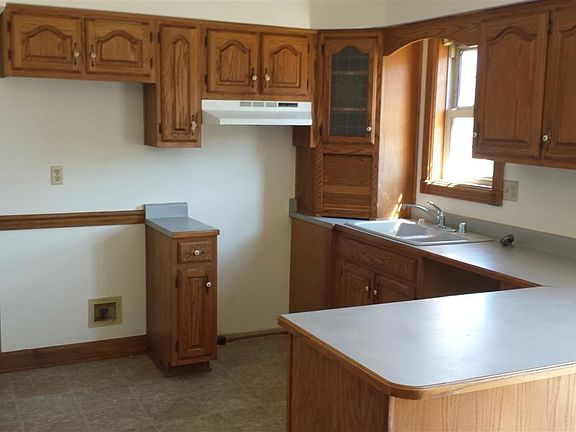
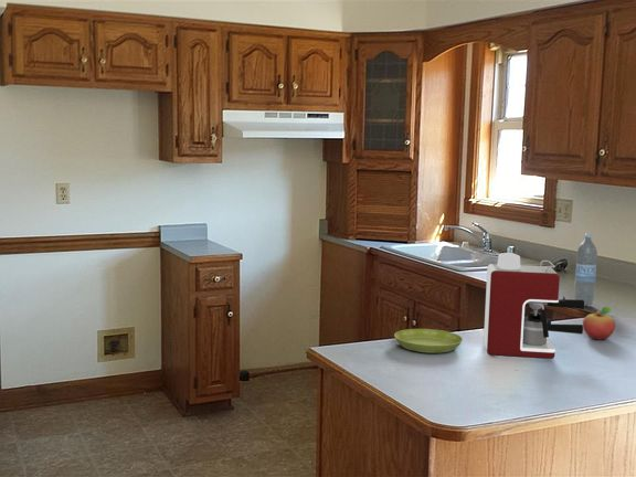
+ saucer (427, 341)
+ fruit (598, 322)
+ coffee maker (536, 304)
+ water bottle (585, 269)
